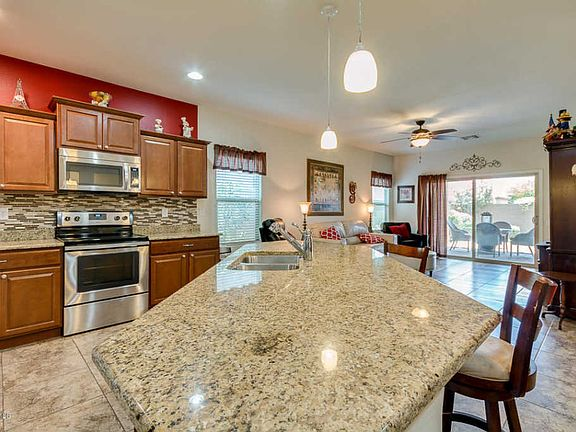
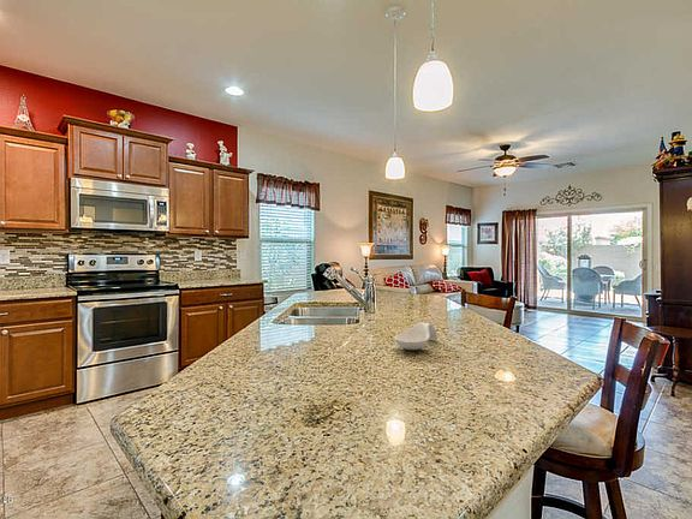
+ spoon rest (418, 334)
